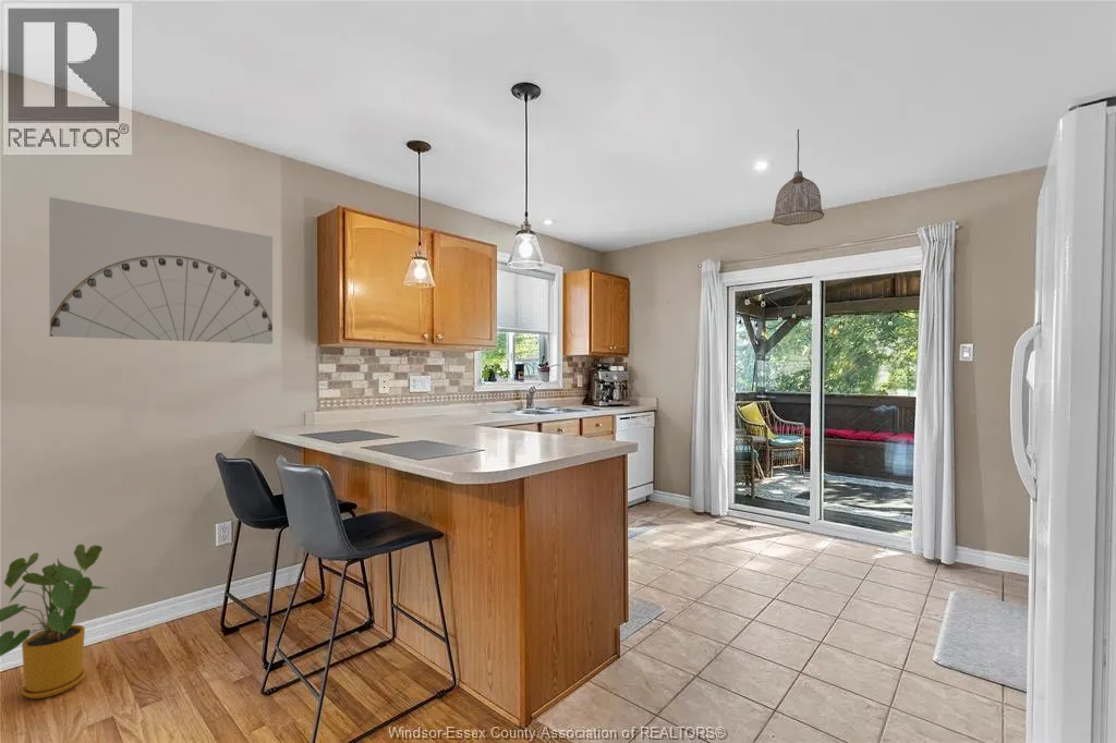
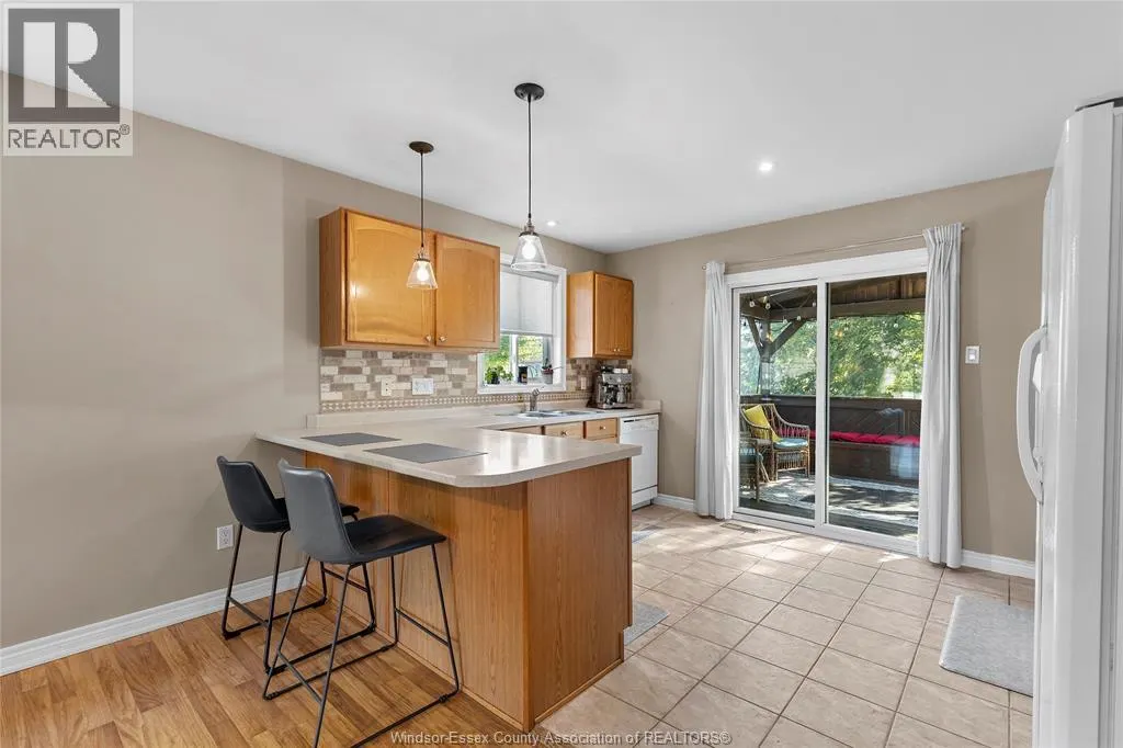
- wall art (174, 280)
- house plant (48, 623)
- pendant lamp (798, 173)
